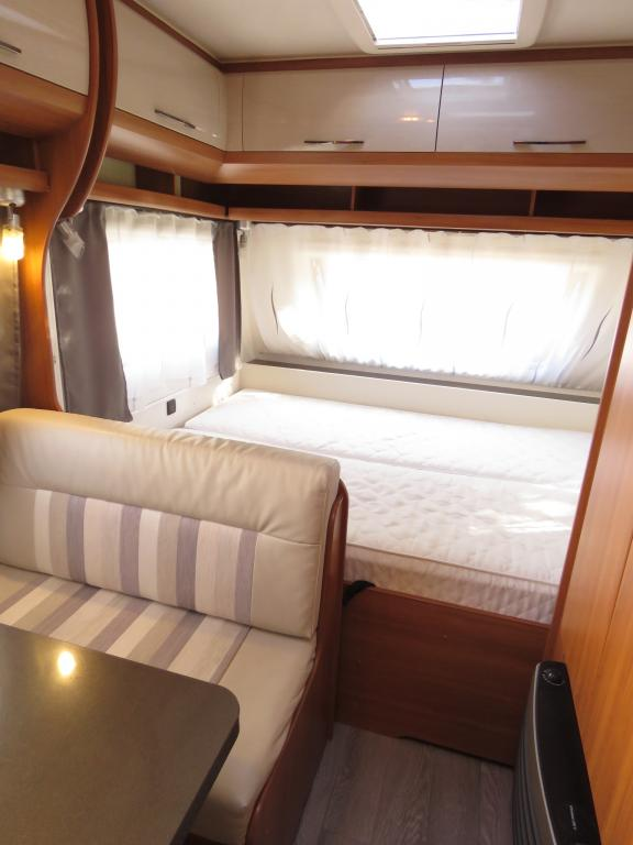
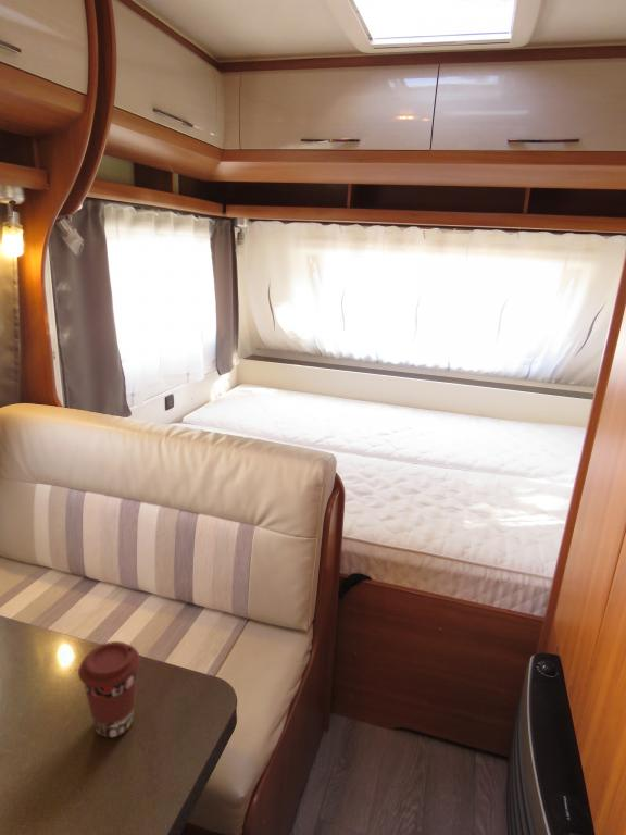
+ coffee cup (112, 690)
